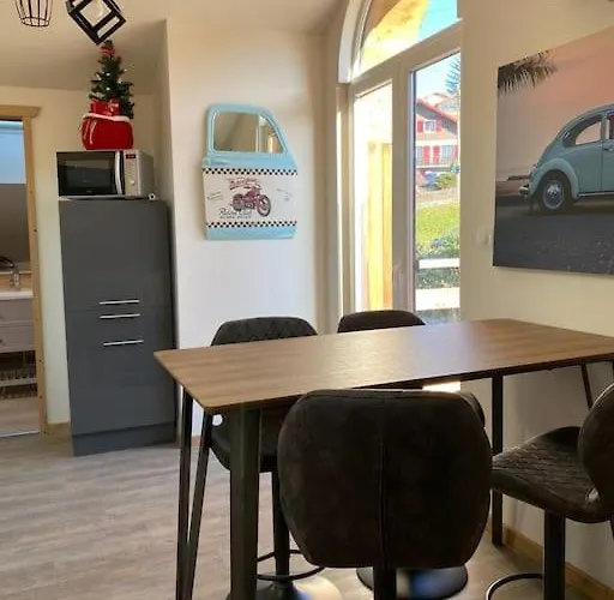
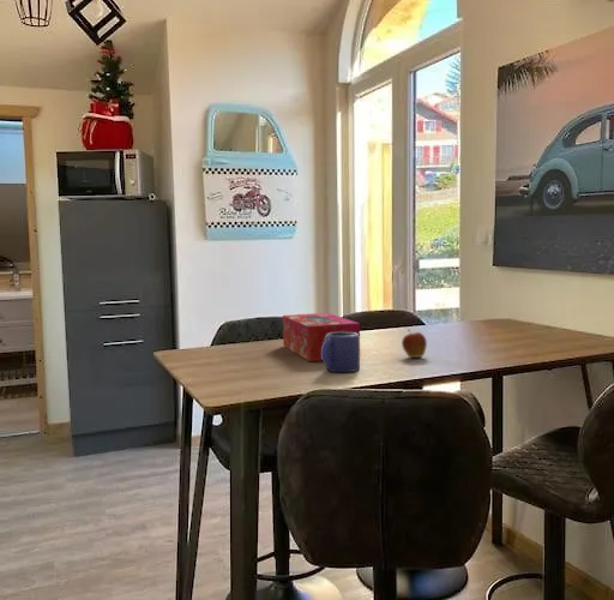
+ tissue box (319, 335)
+ mug (338, 352)
+ fruit (414, 342)
